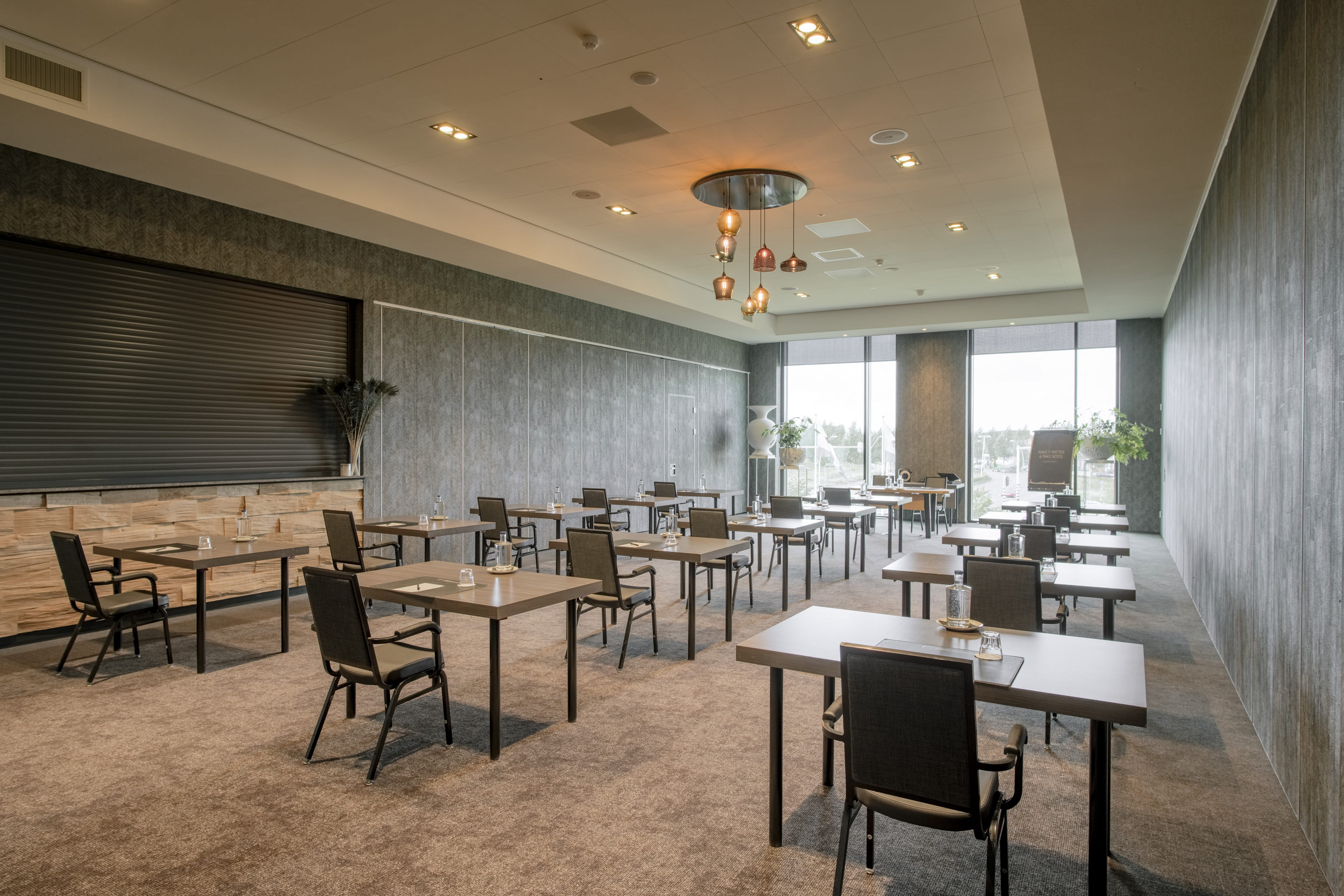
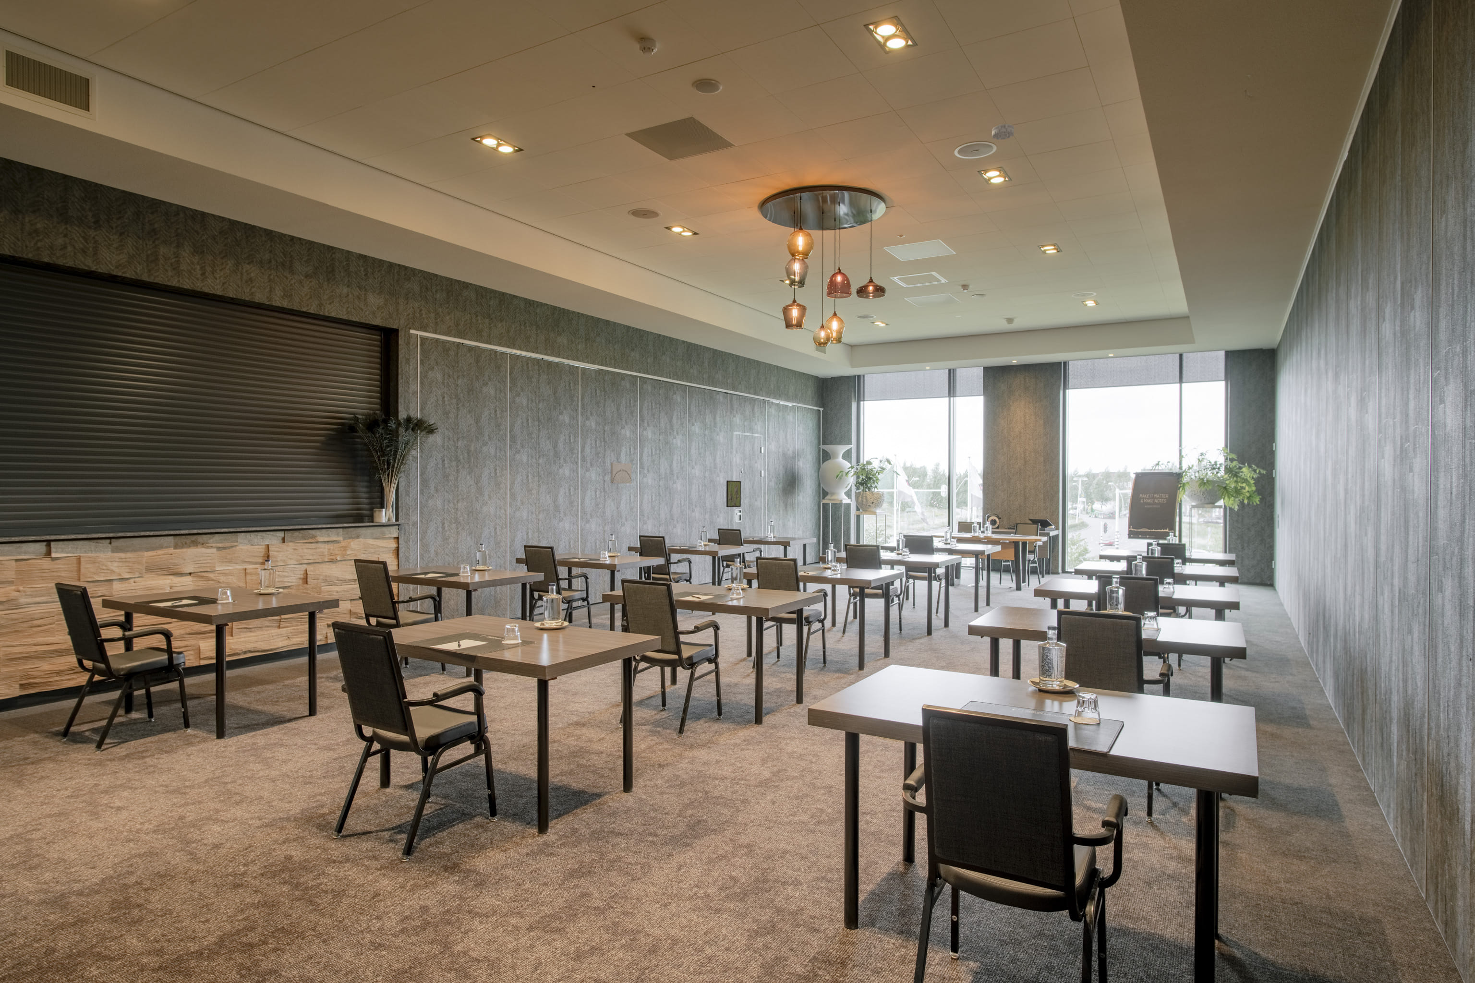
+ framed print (733, 494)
+ smoke detector (1003, 131)
+ wall art (621, 473)
